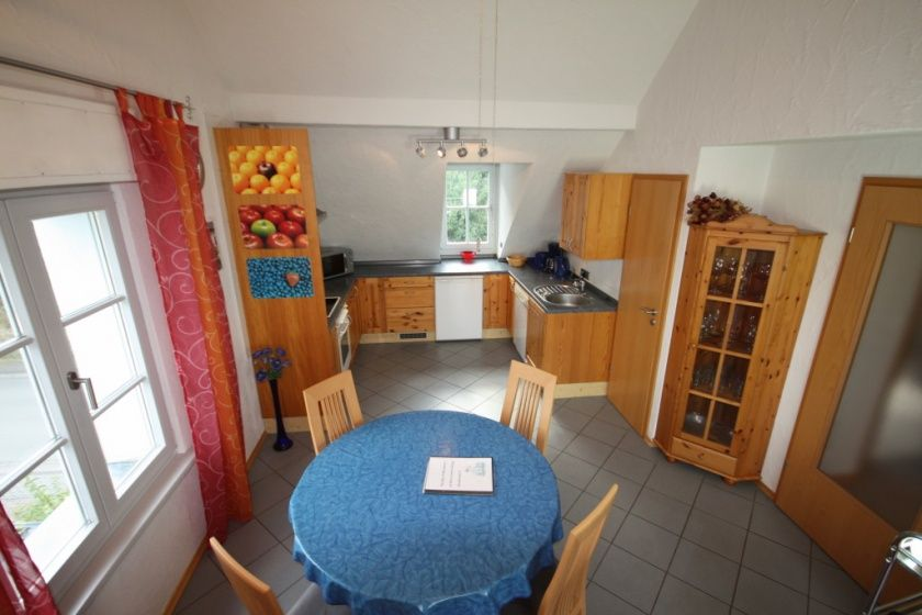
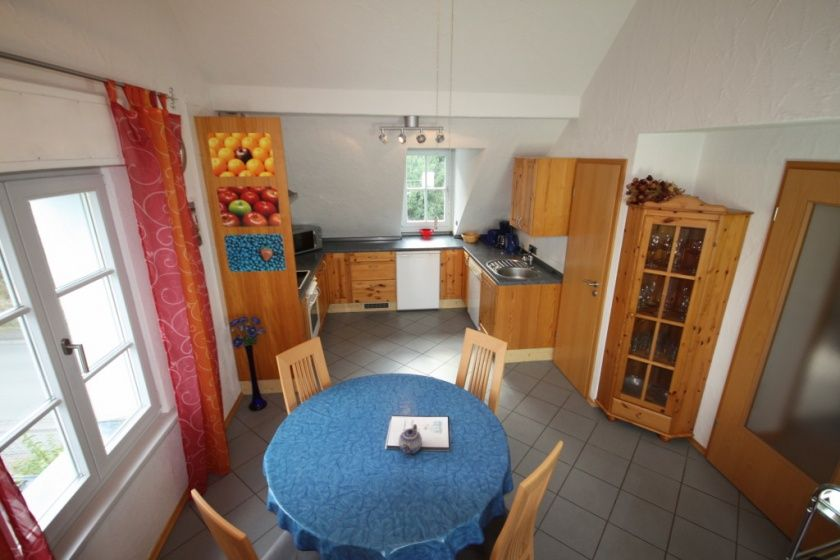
+ teapot (410, 439)
